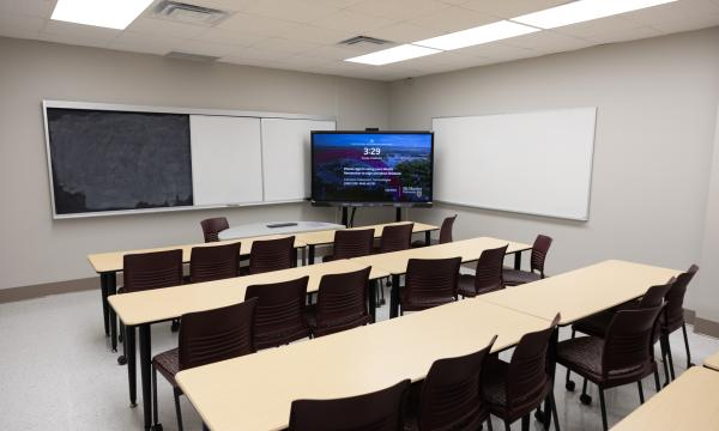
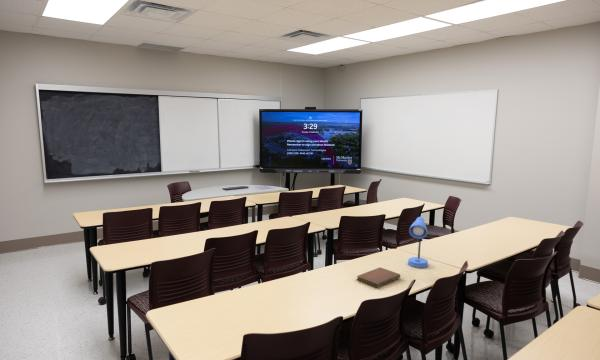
+ desk lamp (419, 241)
+ notebook (378, 276)
